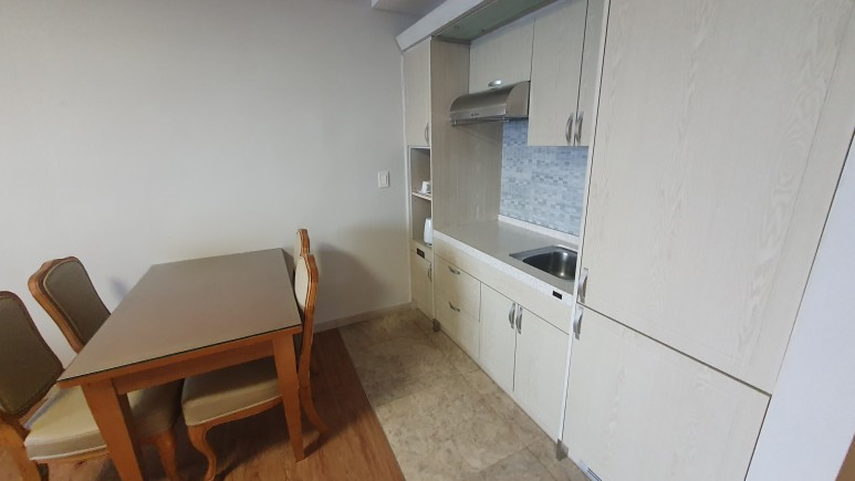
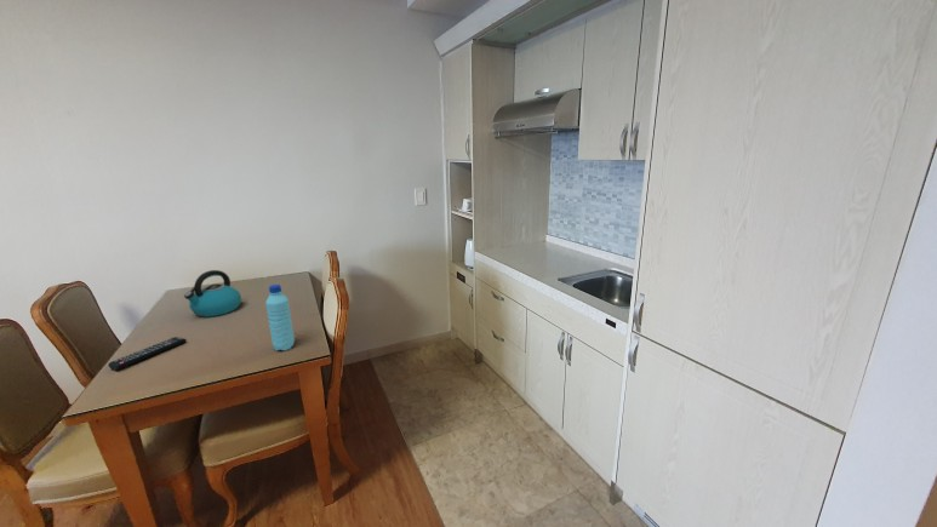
+ remote control (149, 351)
+ water bottle (279, 317)
+ kettle (211, 292)
